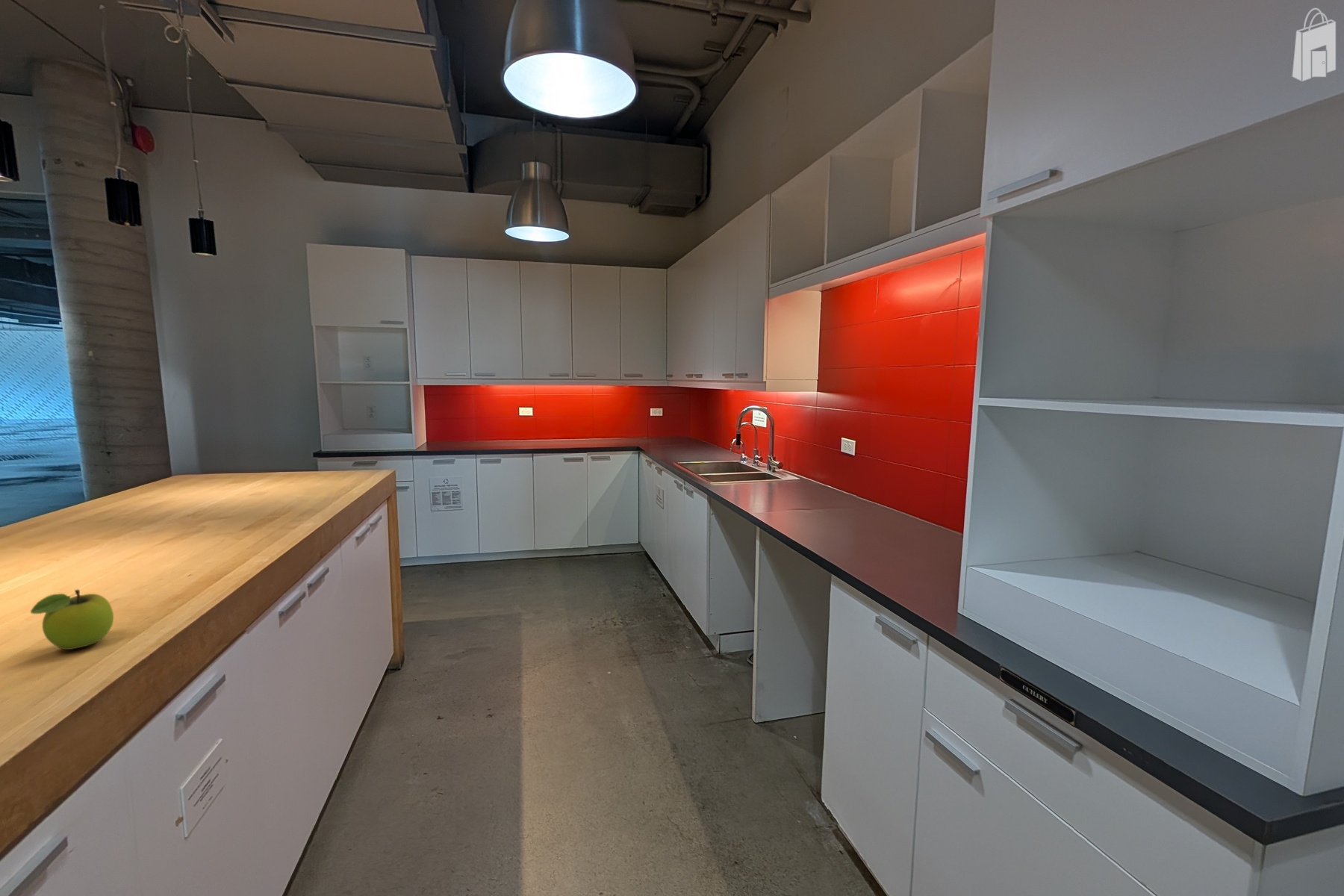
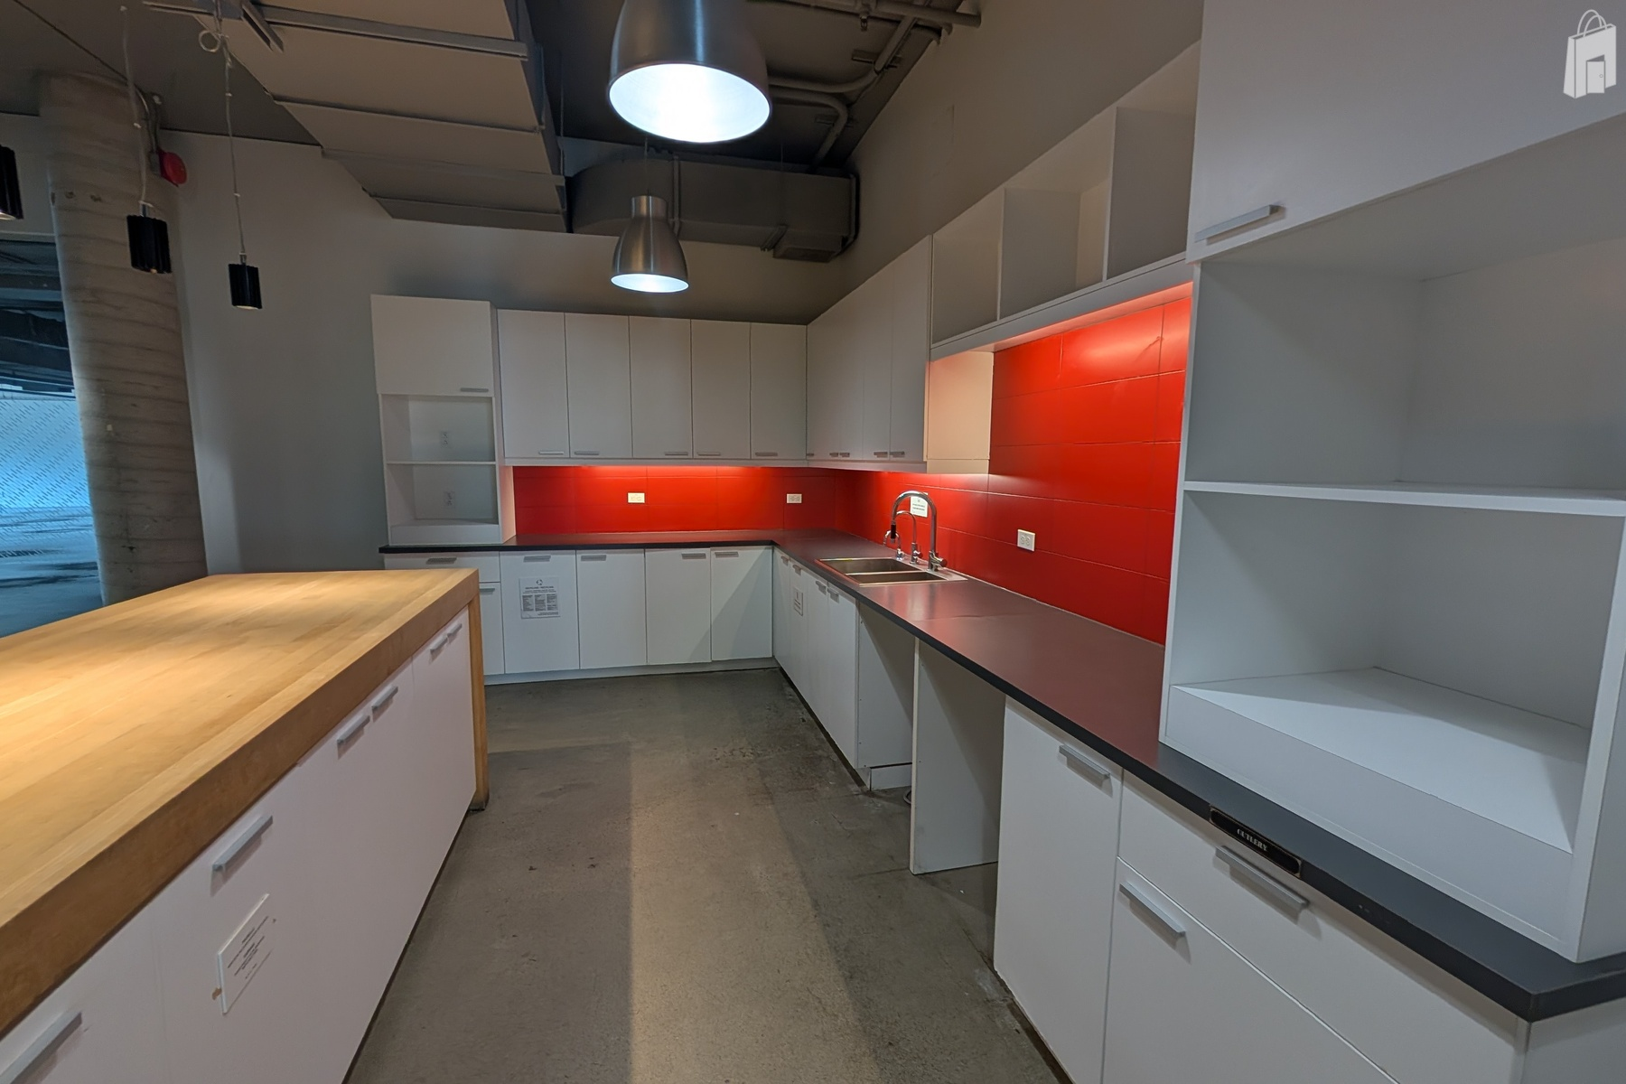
- fruit (73, 618)
